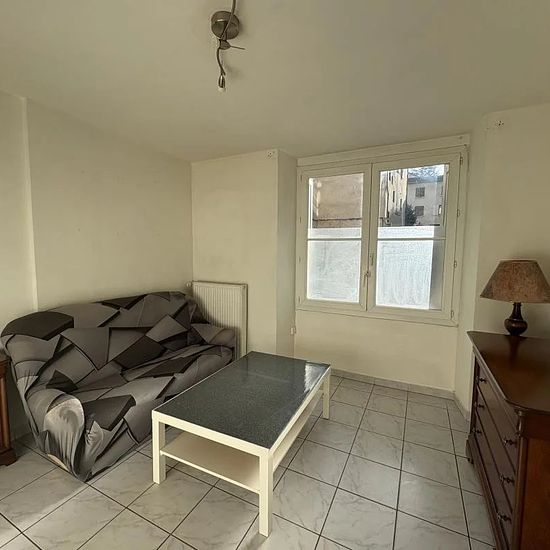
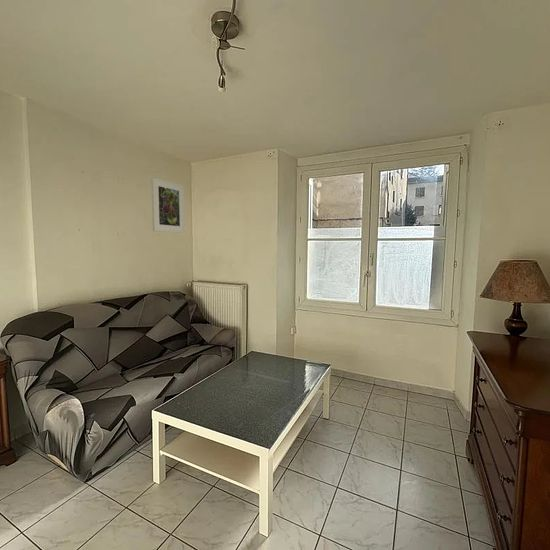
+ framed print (169, 207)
